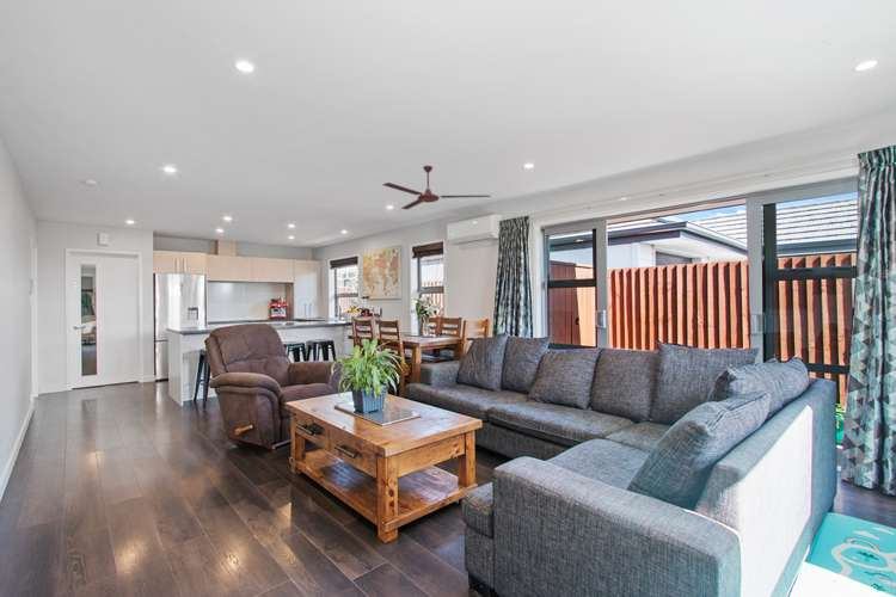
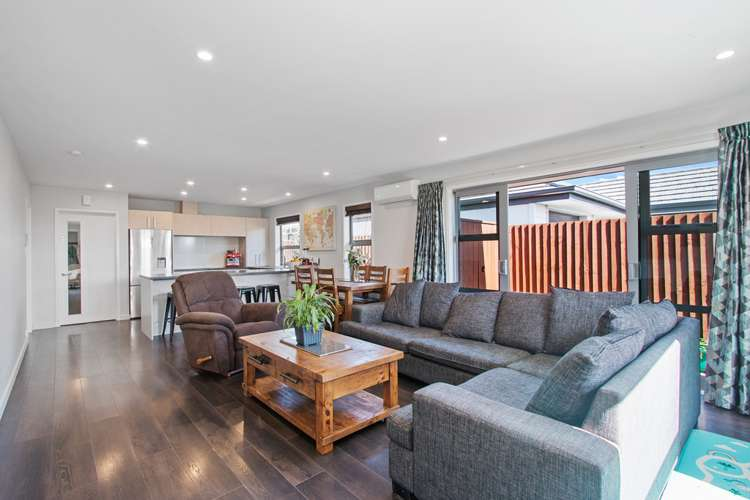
- ceiling fan (430, 190)
